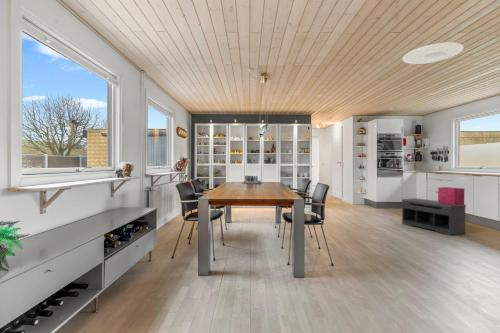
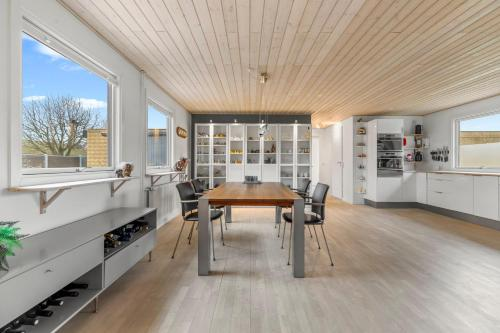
- ceiling light (431, 52)
- bench (431, 214)
- storage bin (450, 195)
